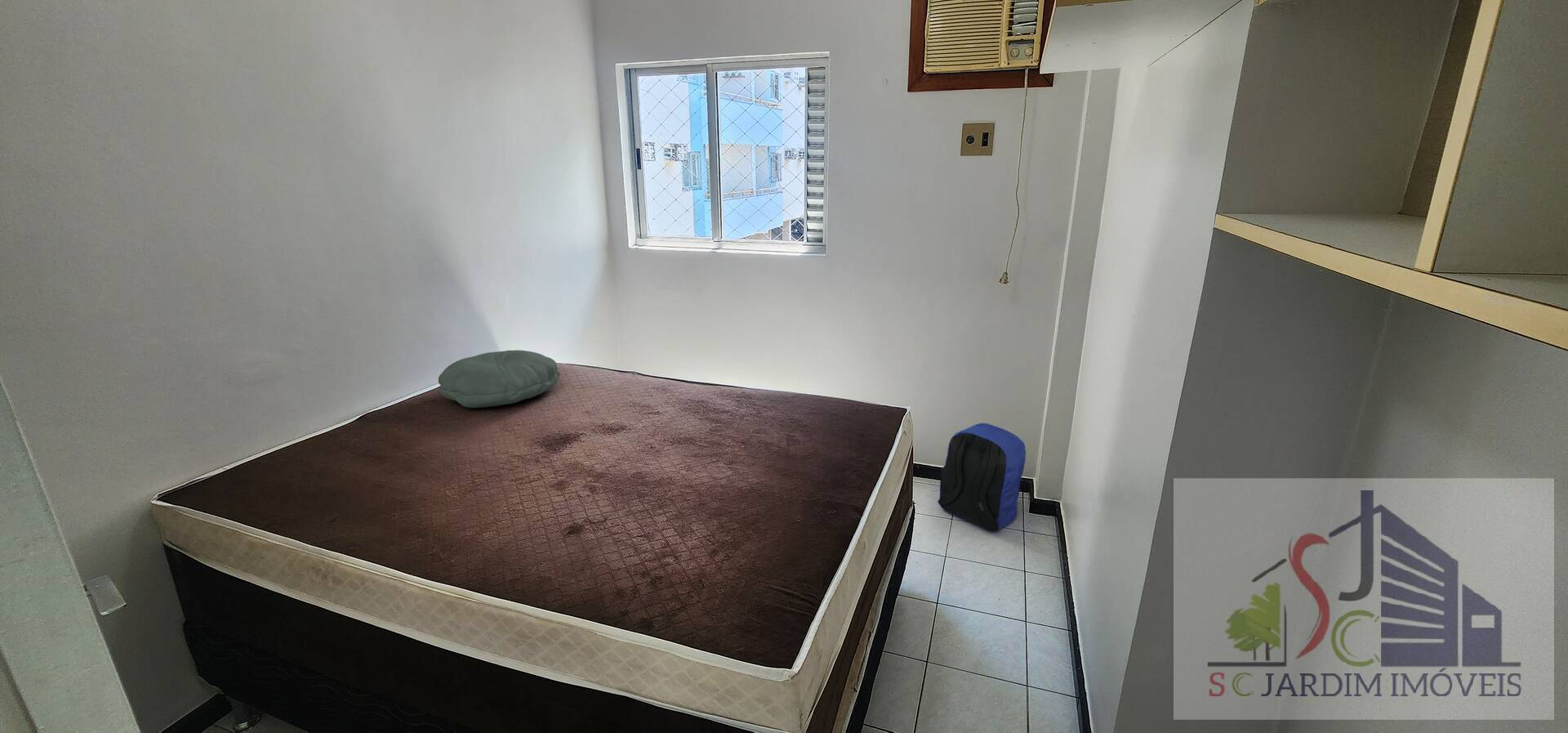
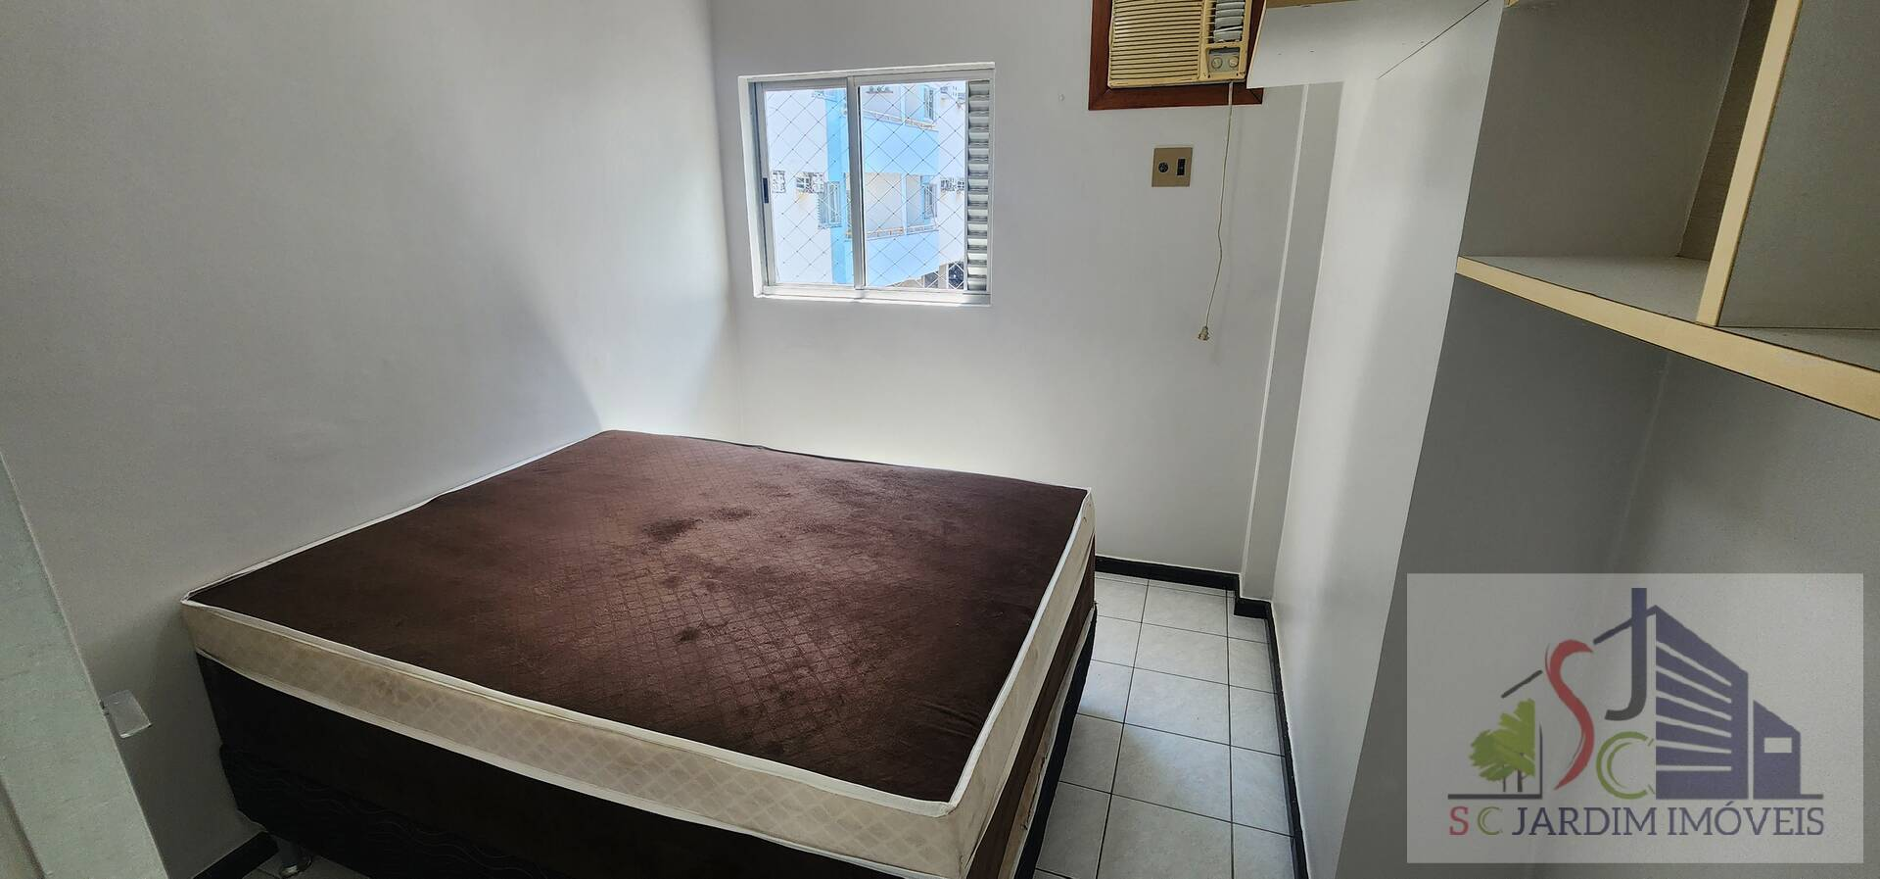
- backpack (984, 468)
- pillow (498, 376)
